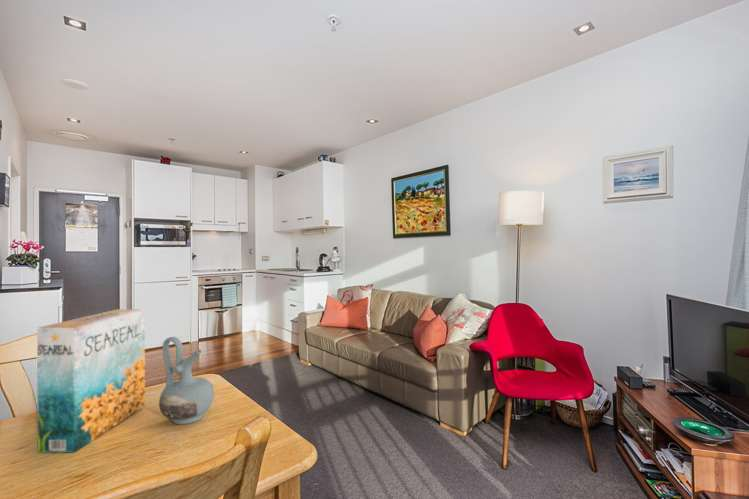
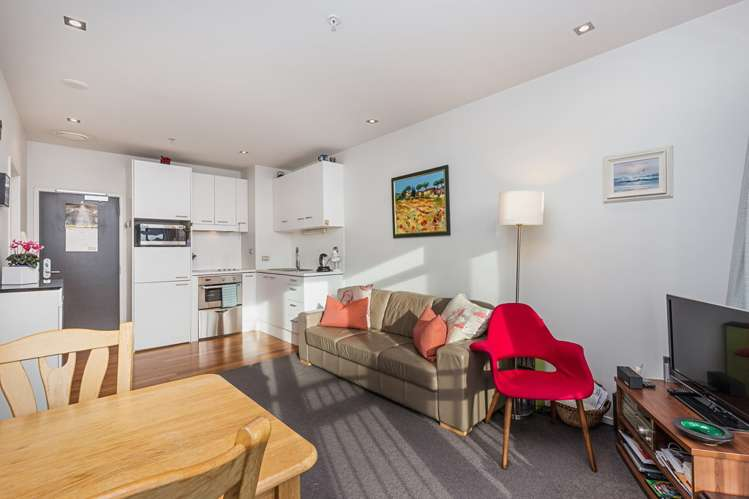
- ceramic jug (187, 377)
- cereal box (98, 371)
